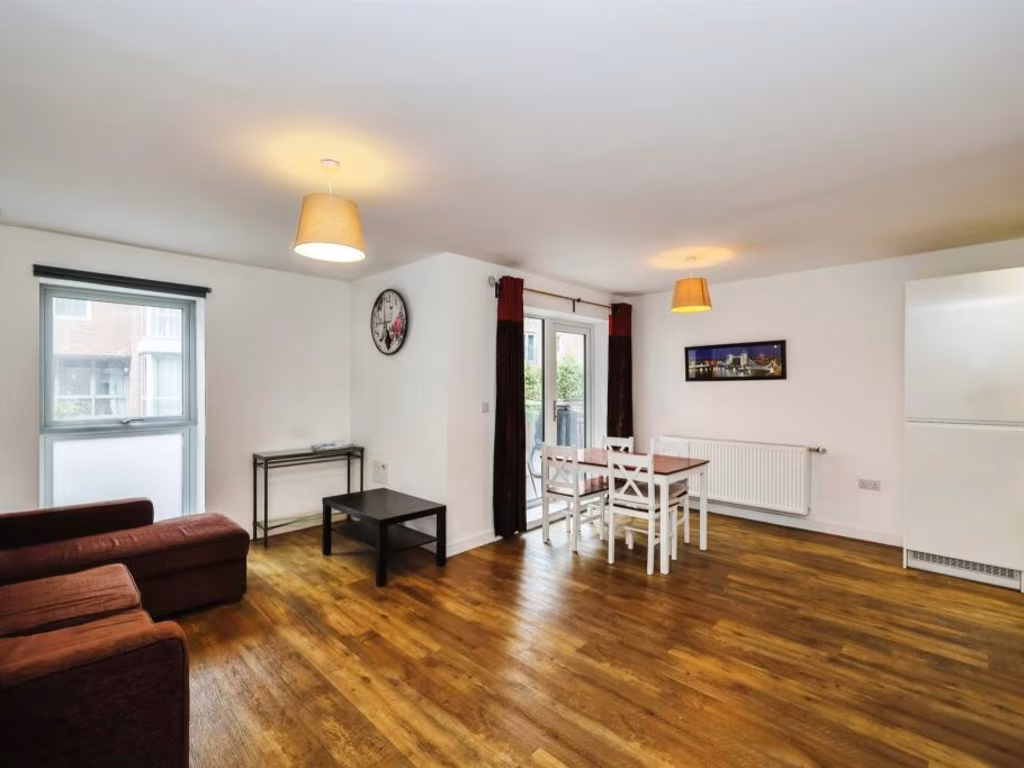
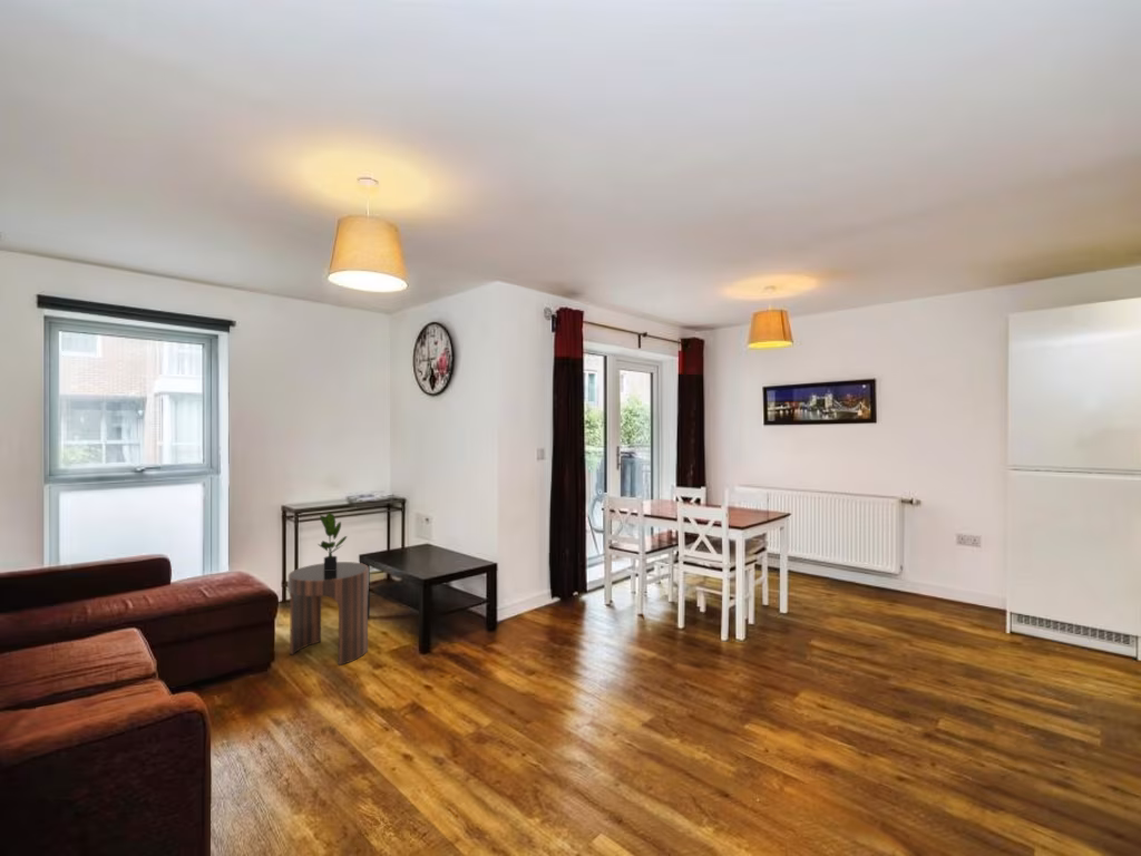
+ side table (320, 611)
+ potted plant (329, 541)
